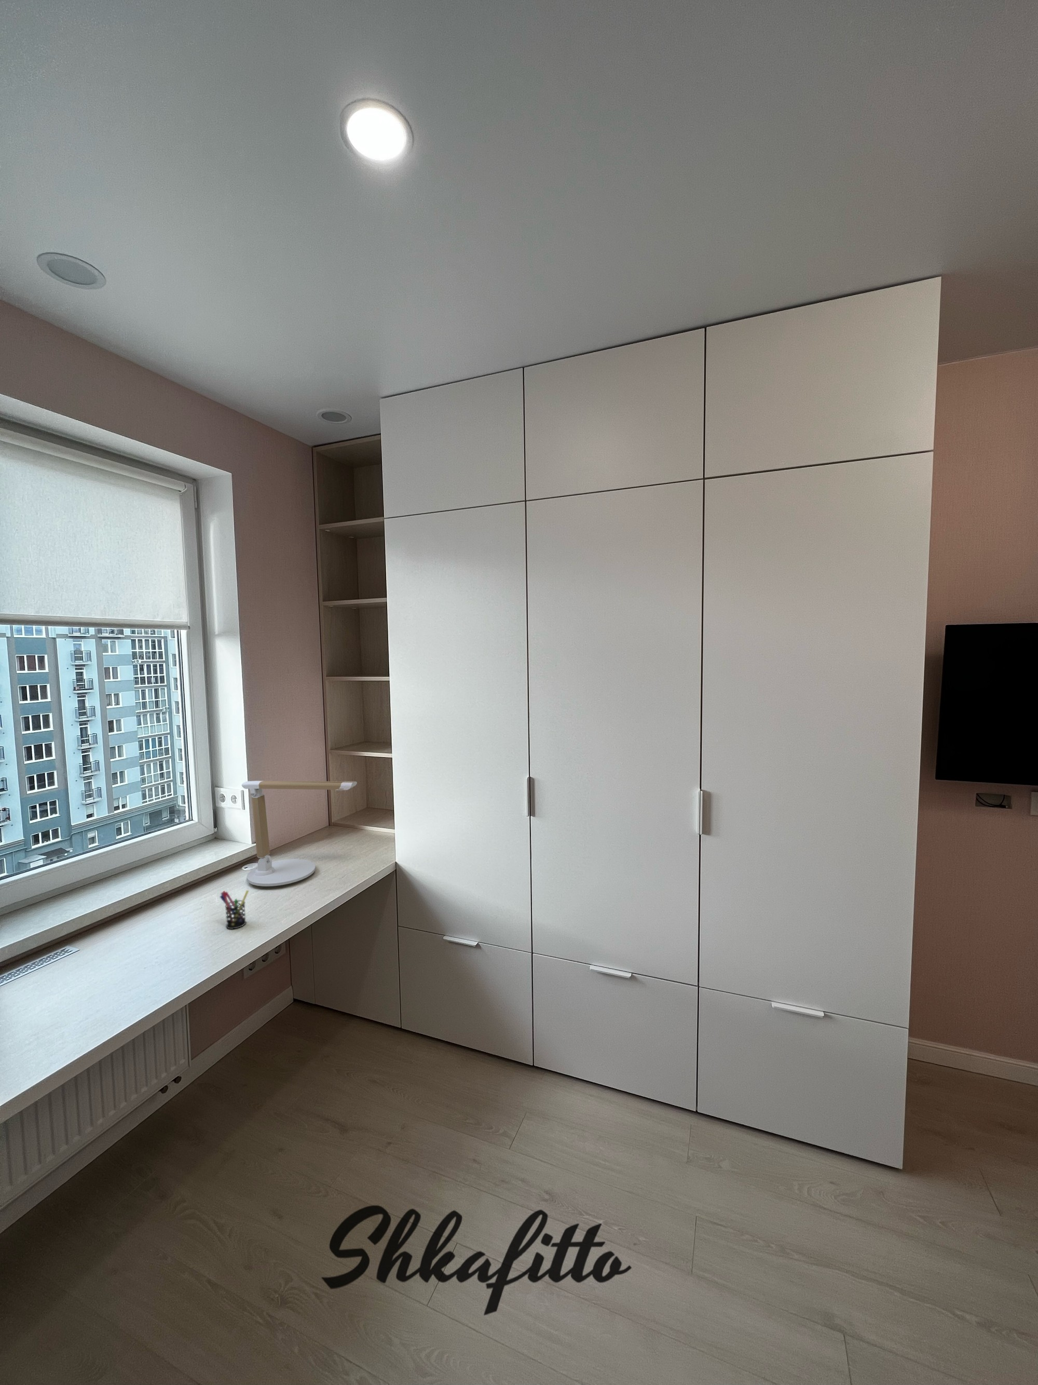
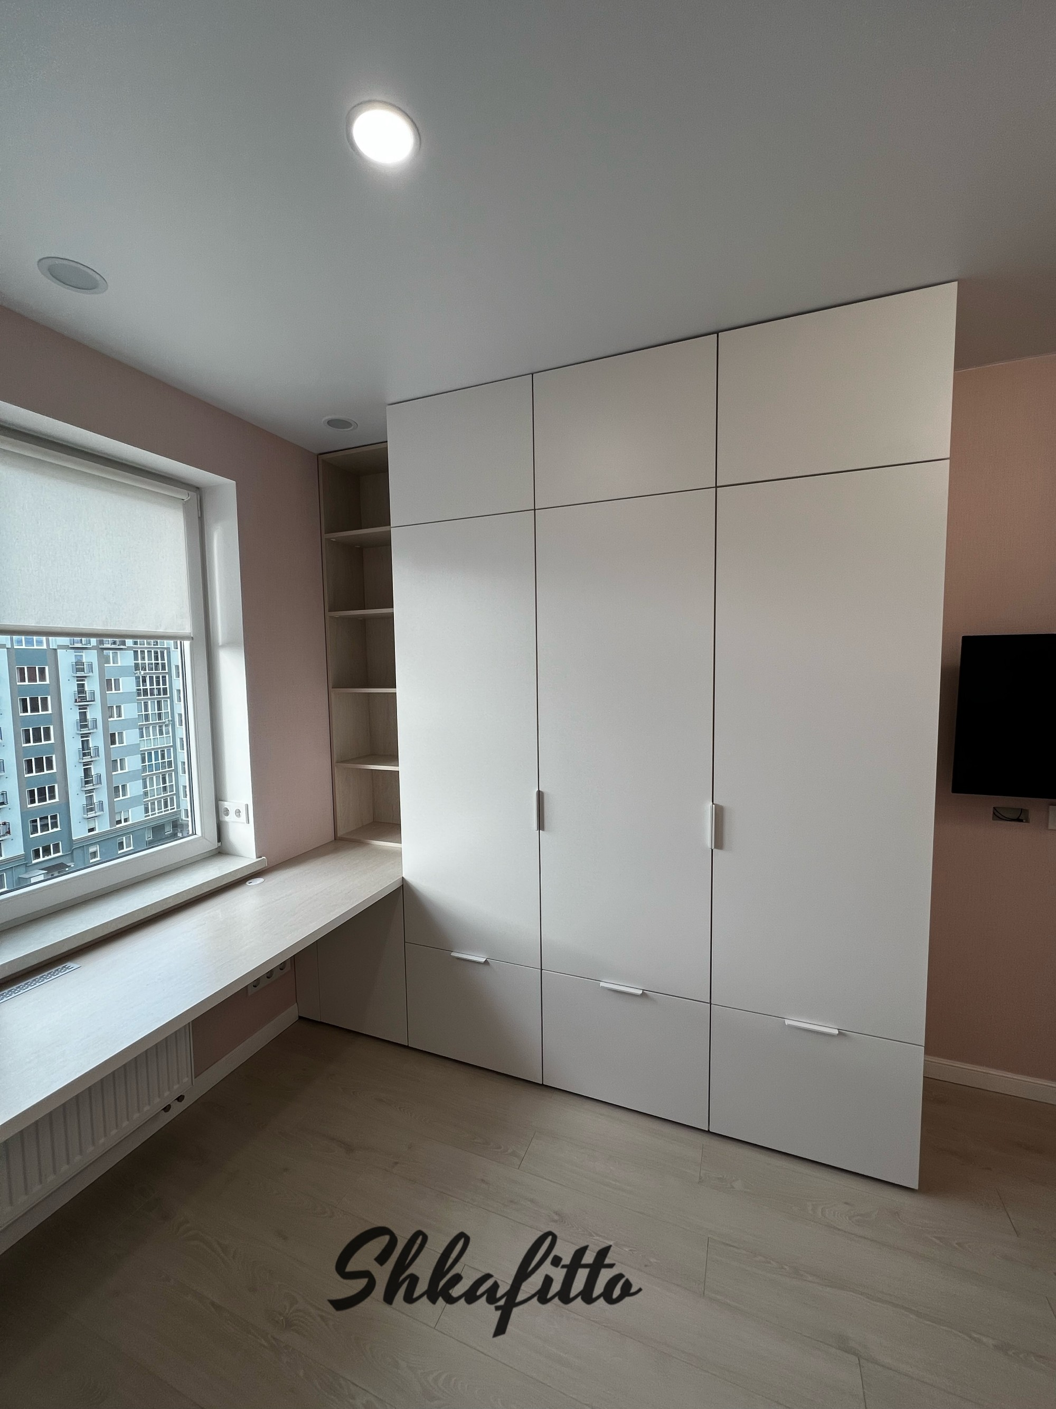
- pen holder (234, 907)
- desk lamp (300, 859)
